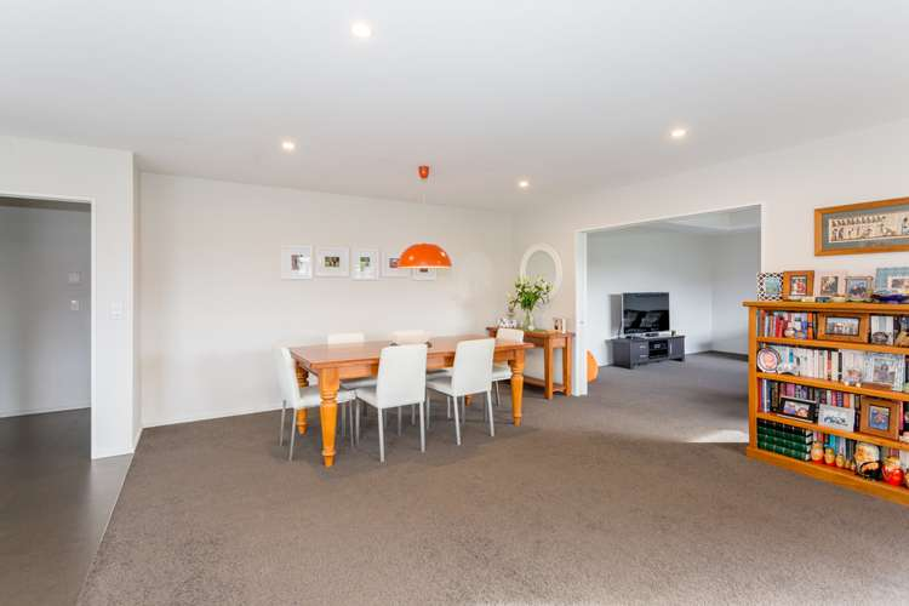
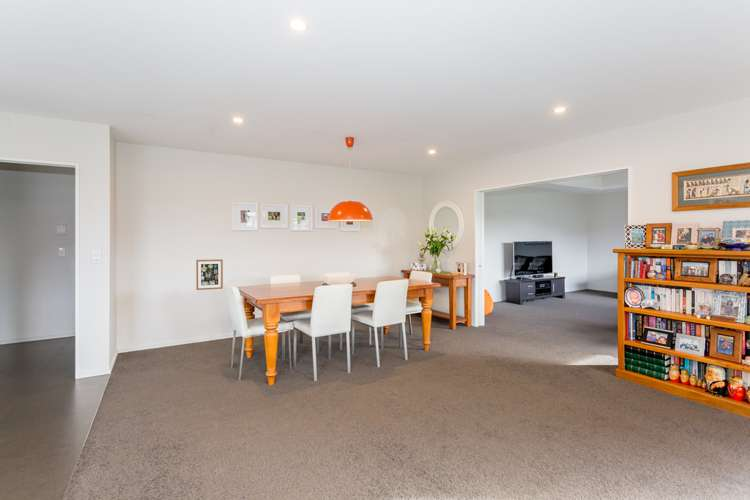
+ wall art (209, 274)
